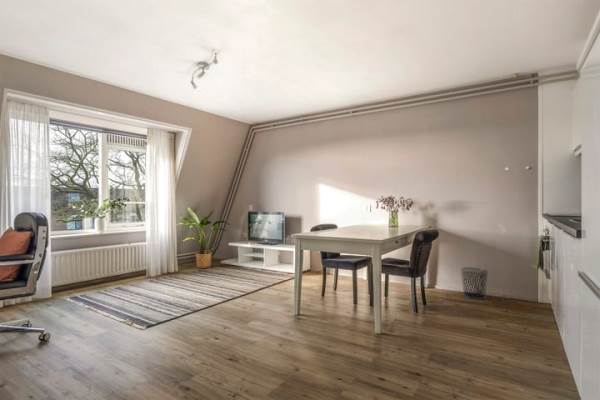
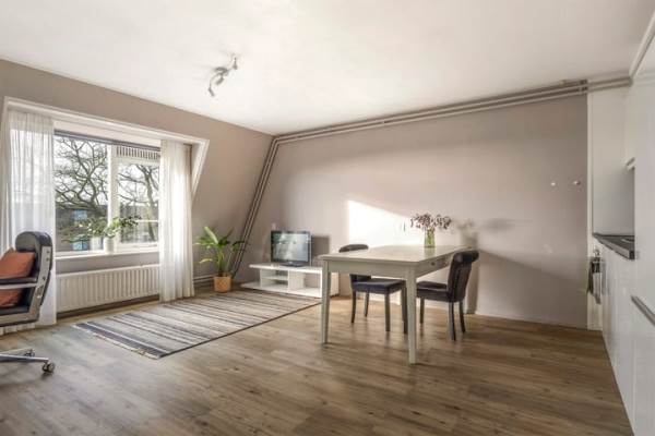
- waste bin (474, 283)
